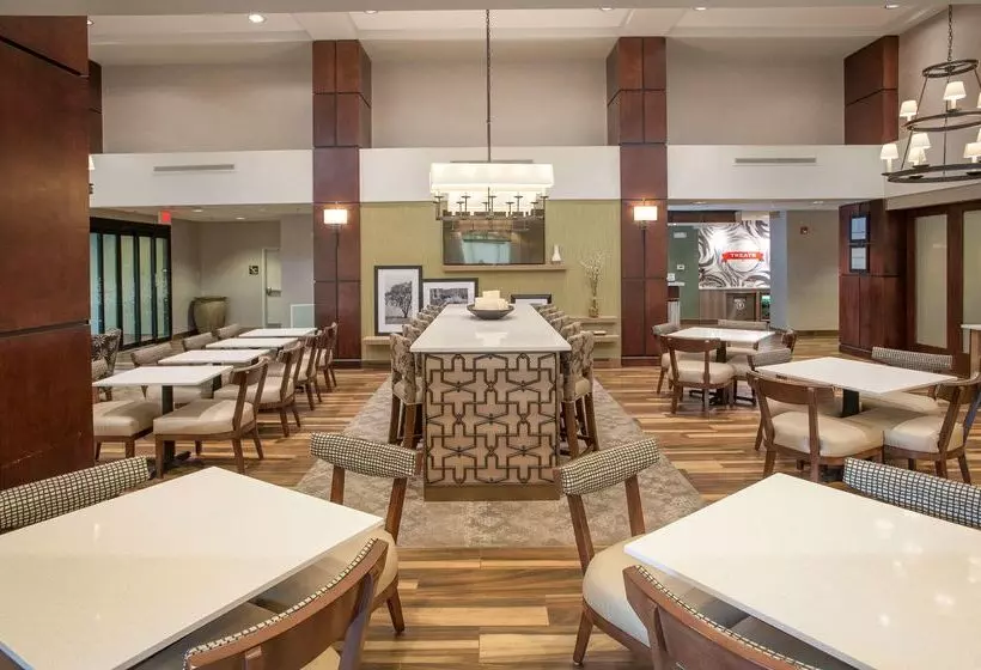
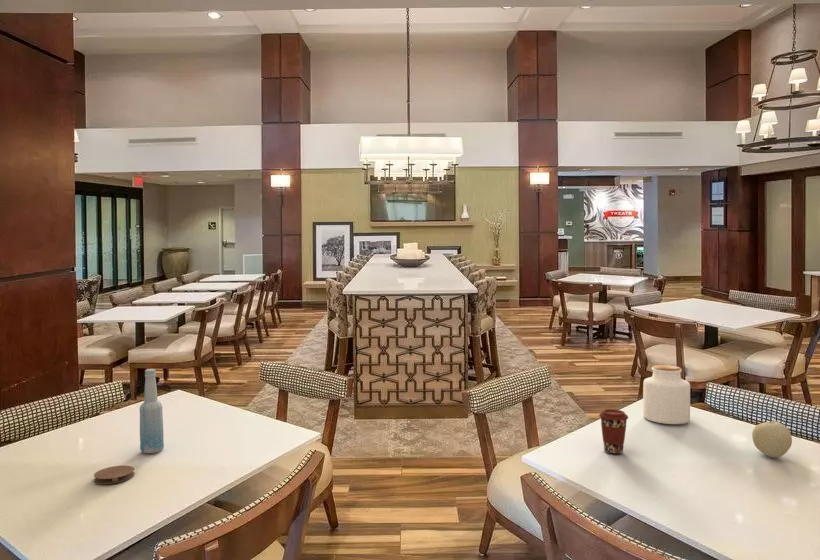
+ coaster (114, 474)
+ coffee cup (613, 431)
+ jar (664, 392)
+ fruit (771, 438)
+ bottle (151, 410)
